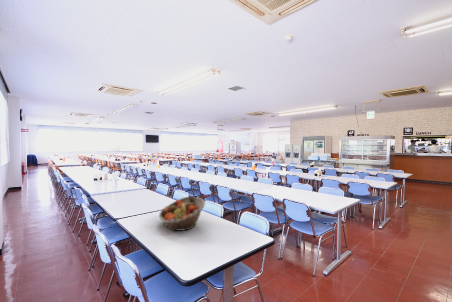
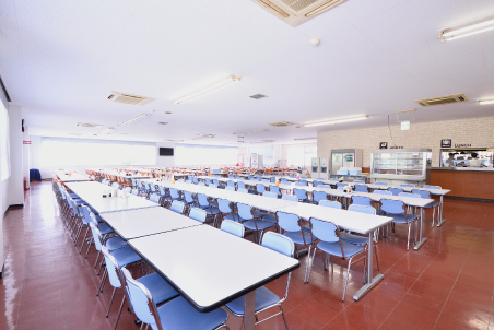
- fruit basket (182, 212)
